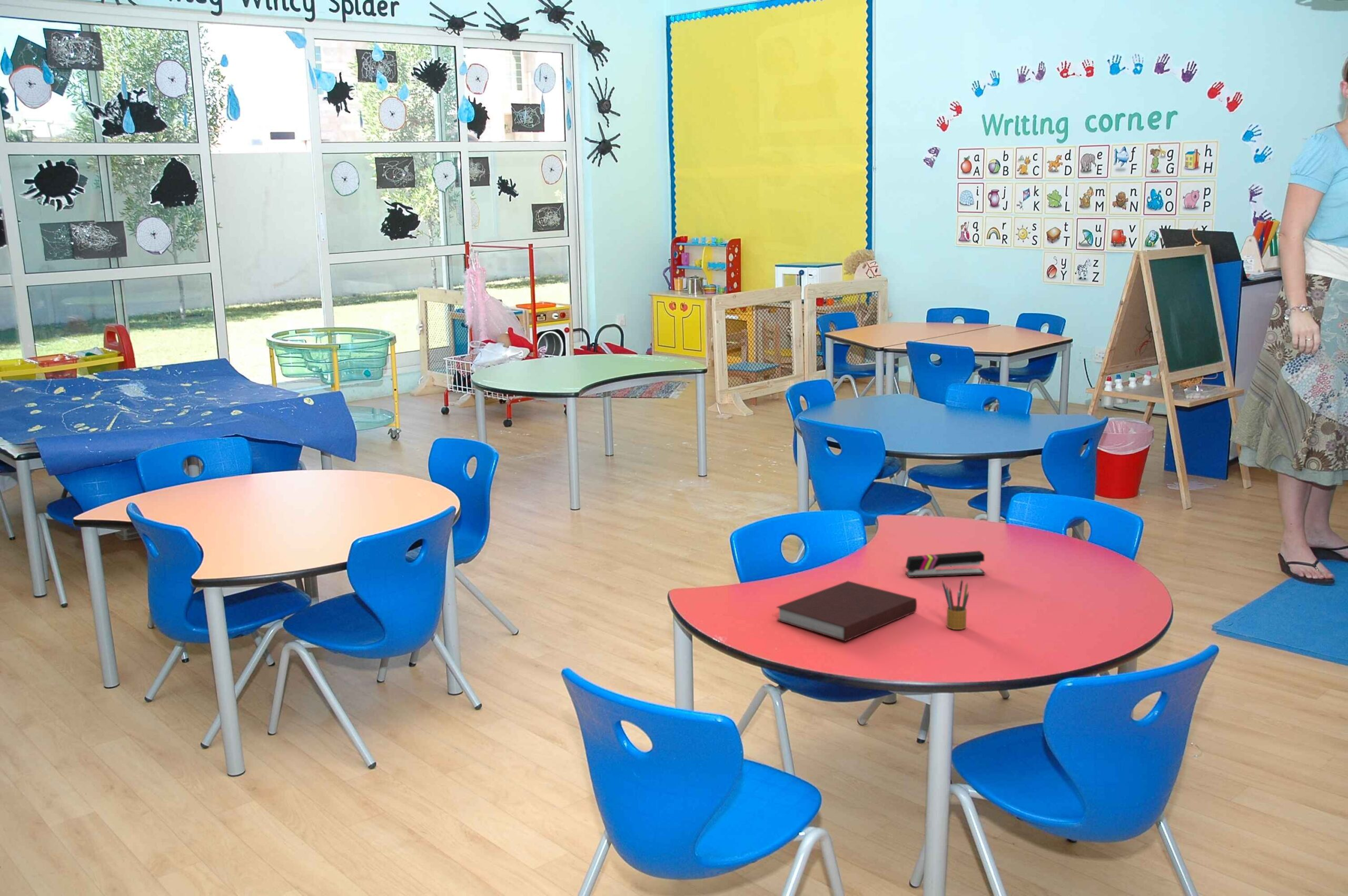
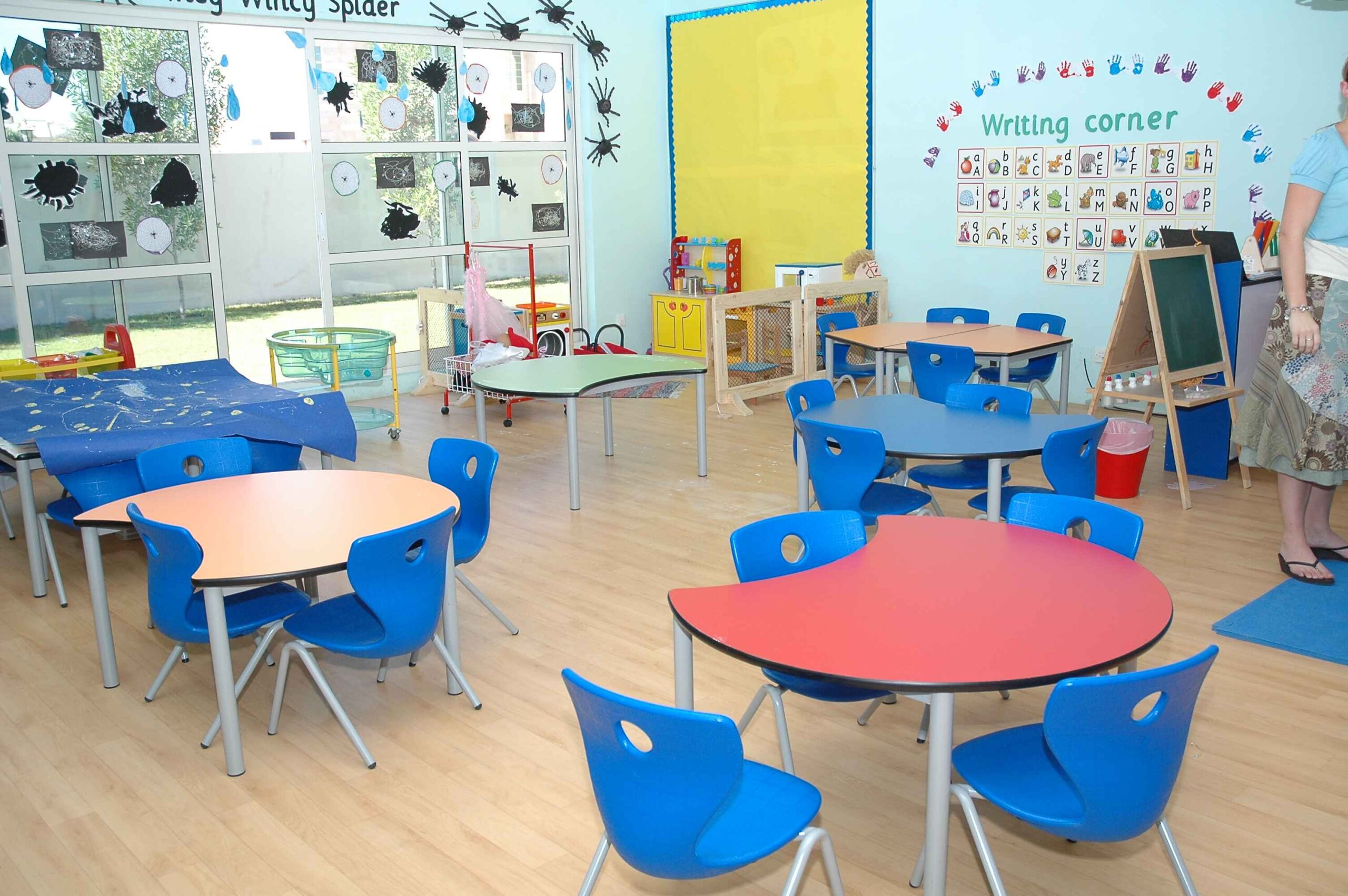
- stapler (945, 564)
- notebook (847, 609)
- pencil box (957, 603)
